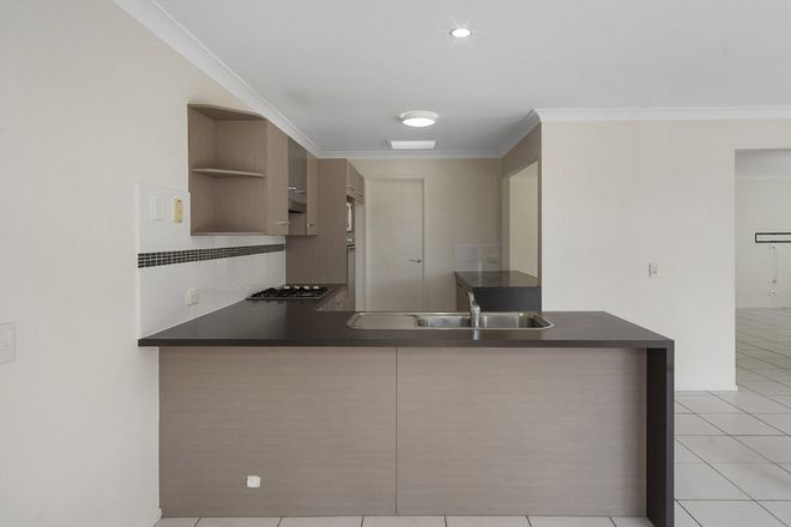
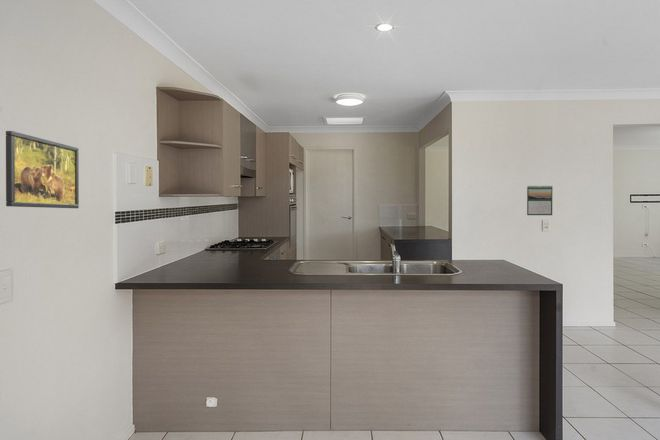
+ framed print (46, 173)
+ calendar (539, 200)
